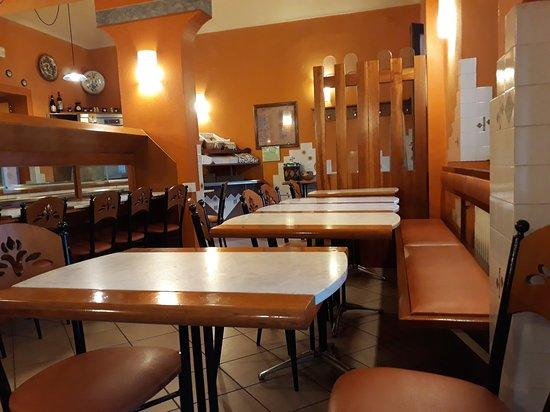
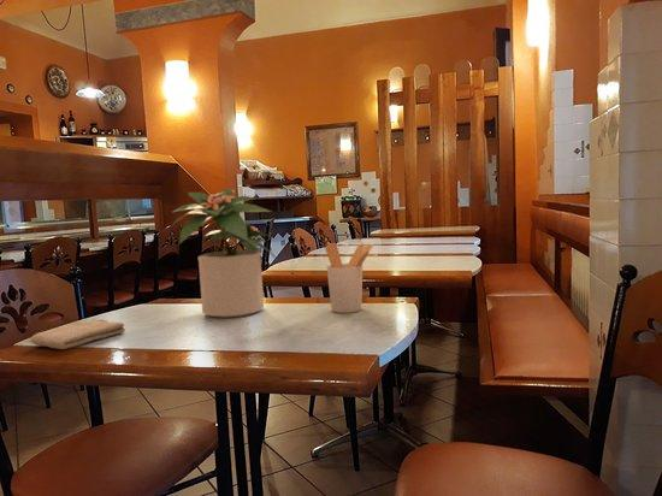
+ washcloth (79, 332)
+ potted plant (225, 252)
+ utensil holder (351, 274)
